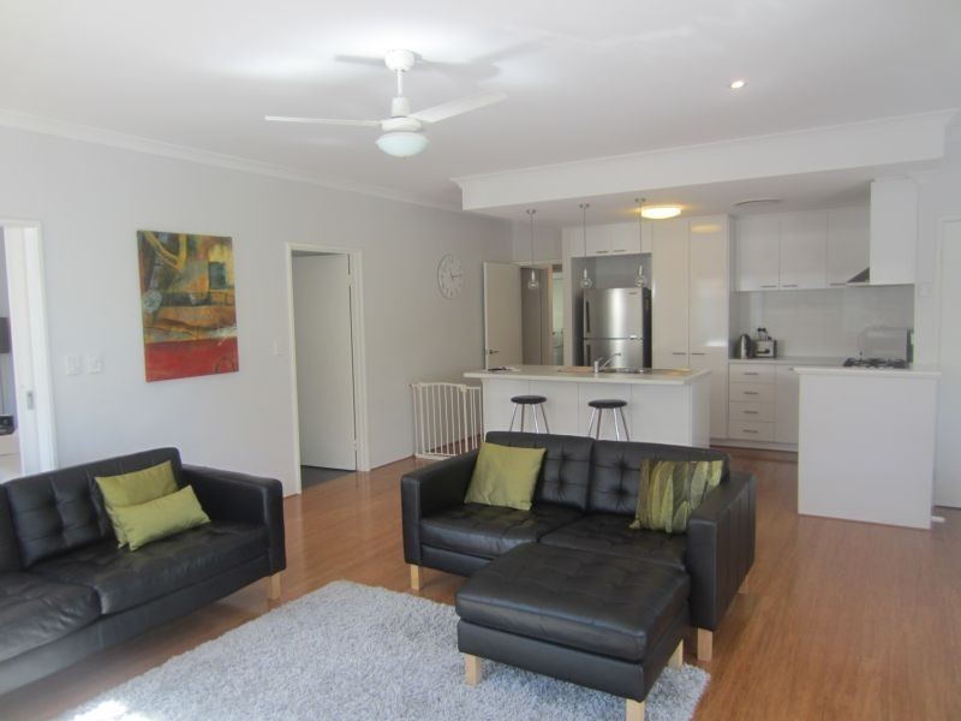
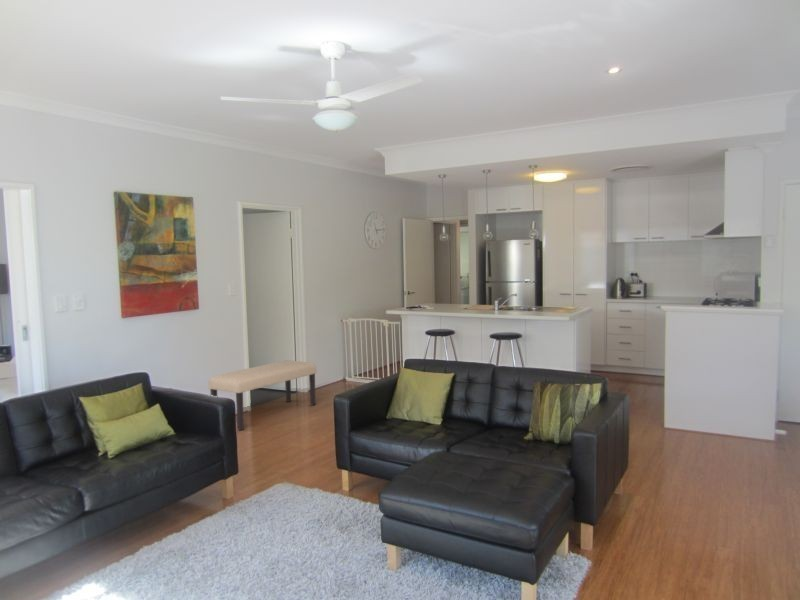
+ bench (264, 386)
